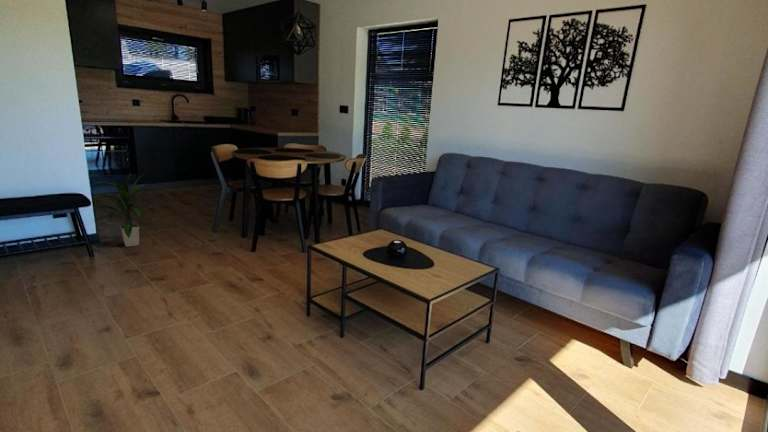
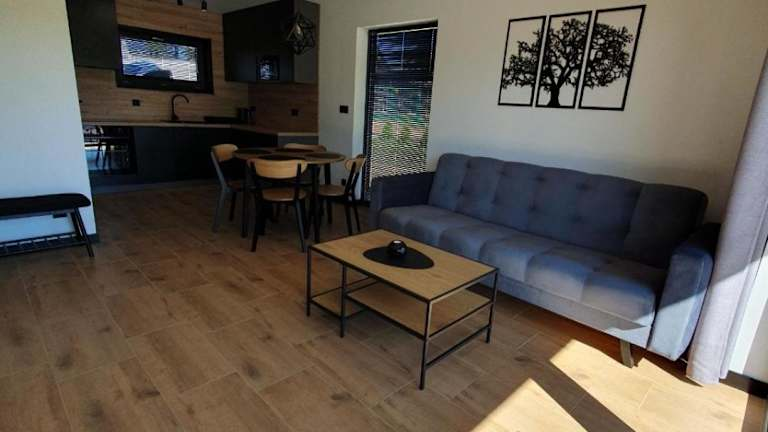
- indoor plant (126, 209)
